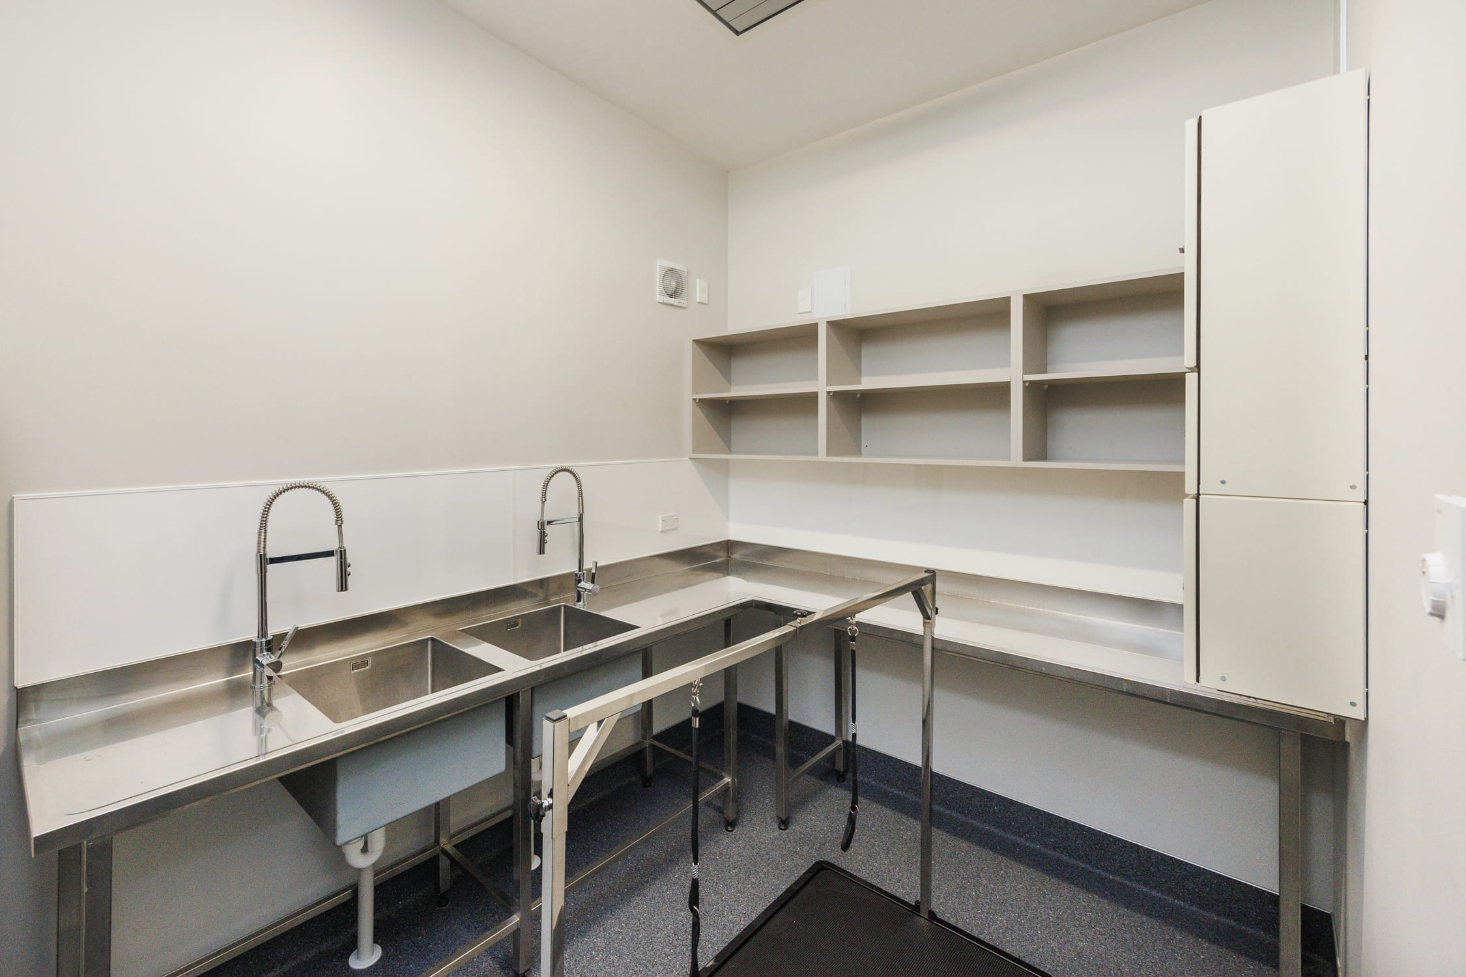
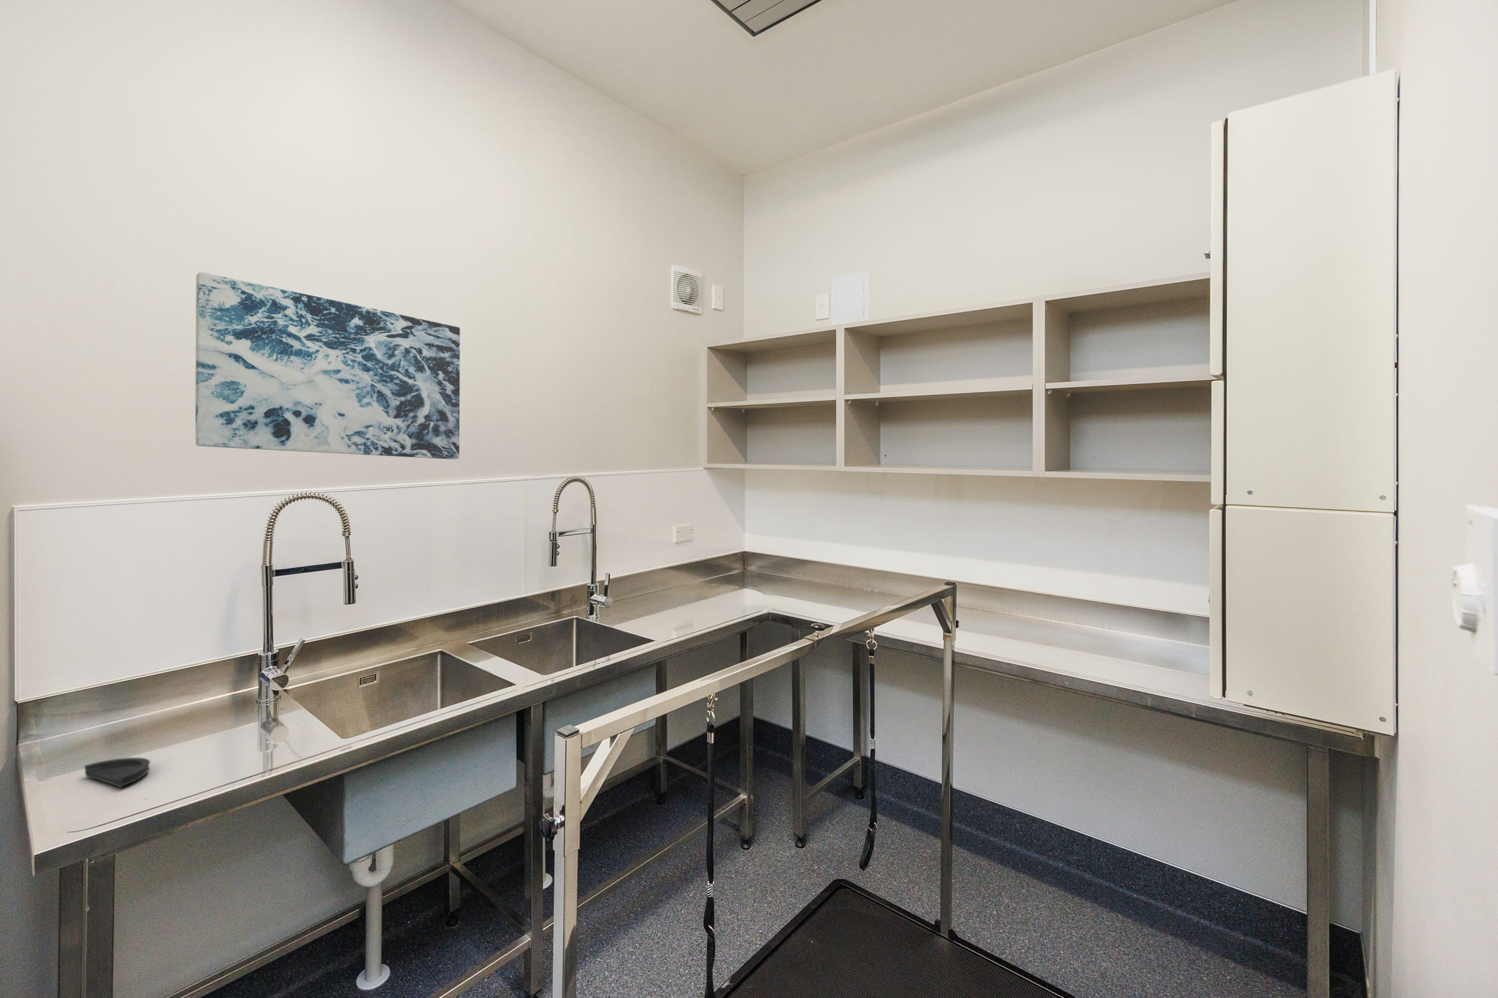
+ wall art (344, 379)
+ soap dish (125, 770)
